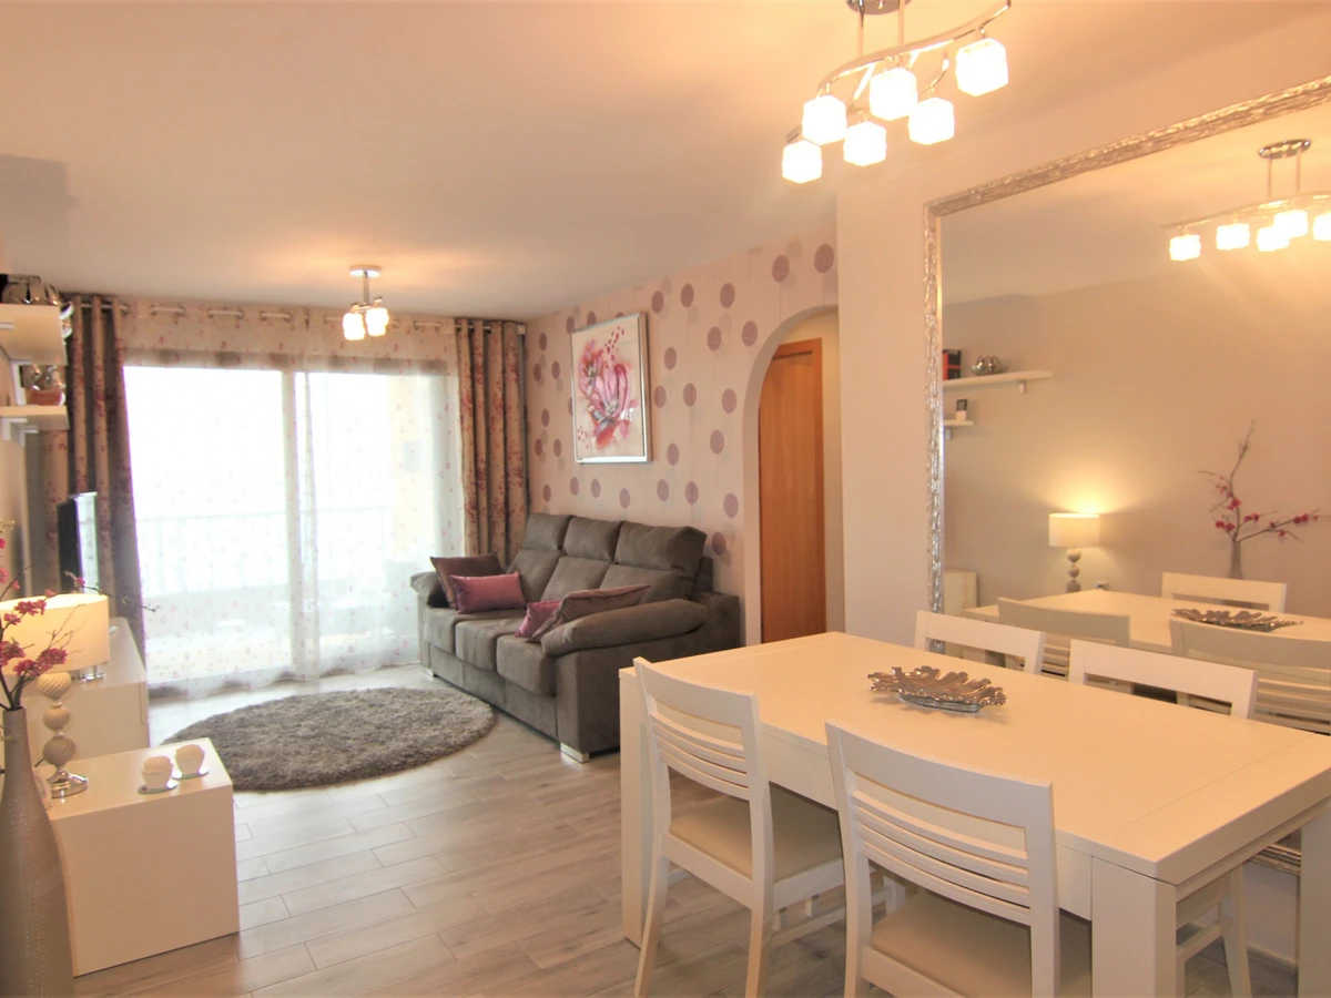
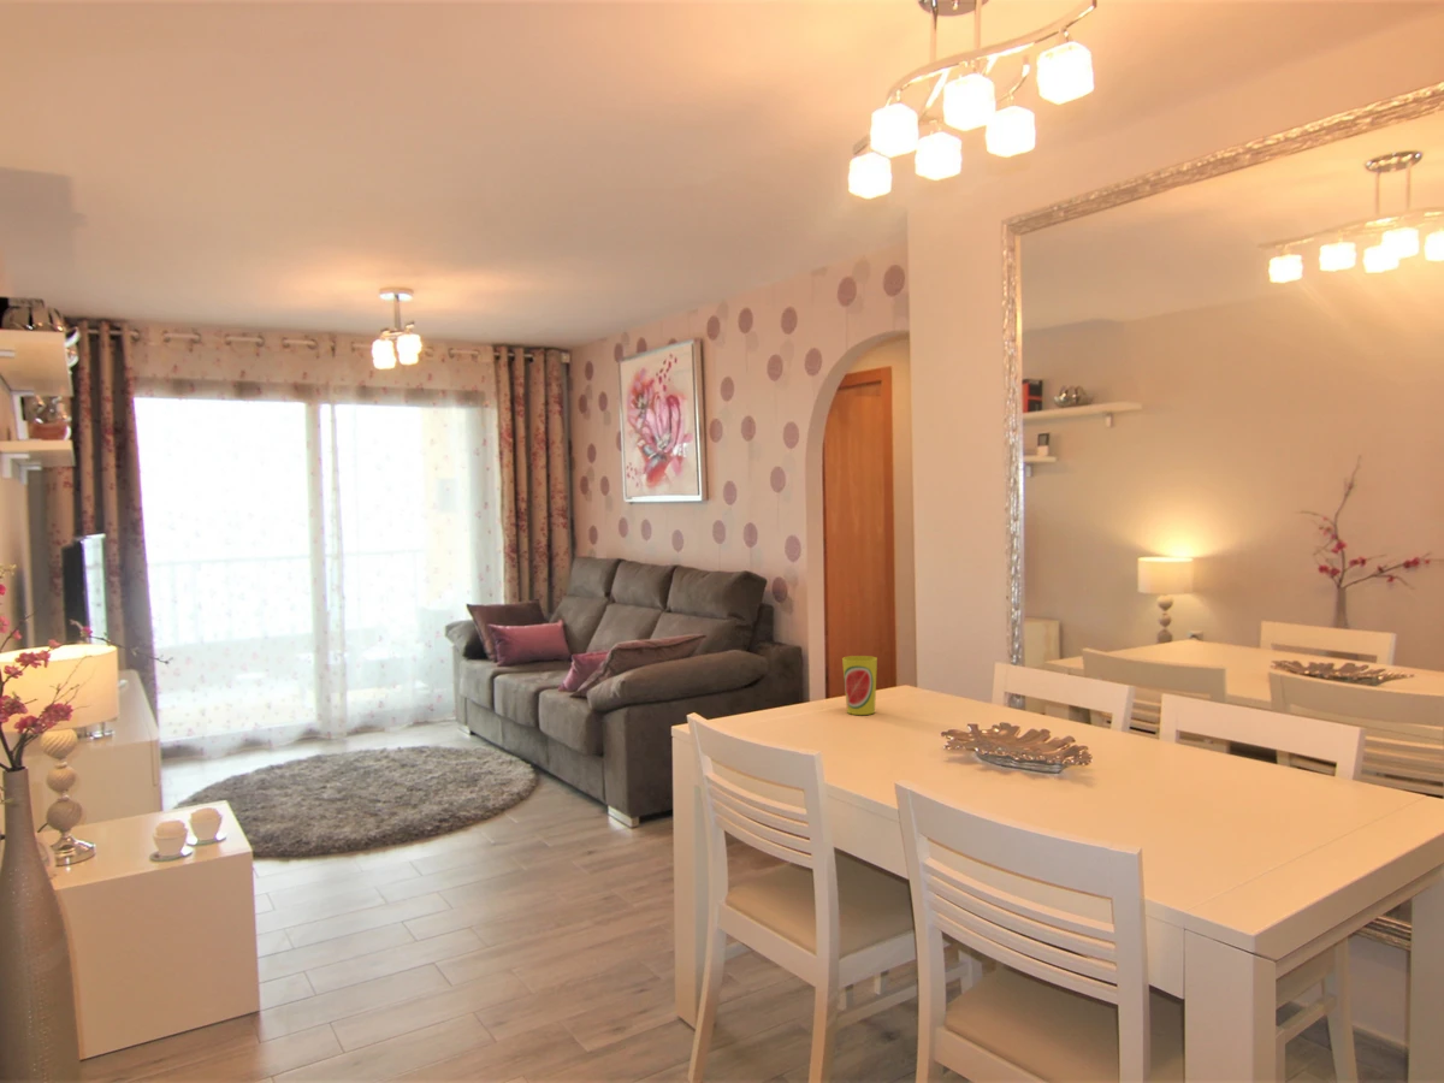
+ cup (859, 685)
